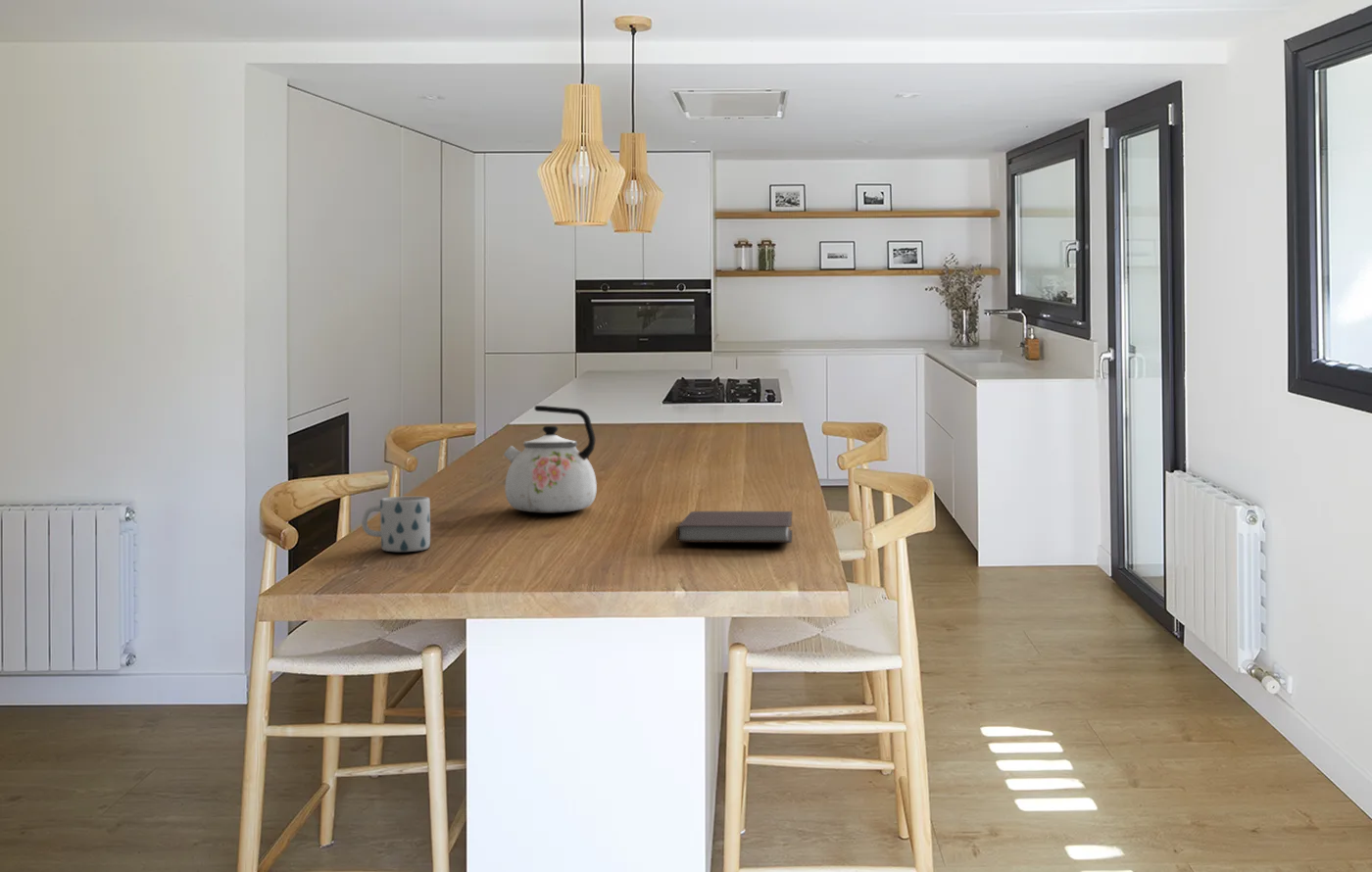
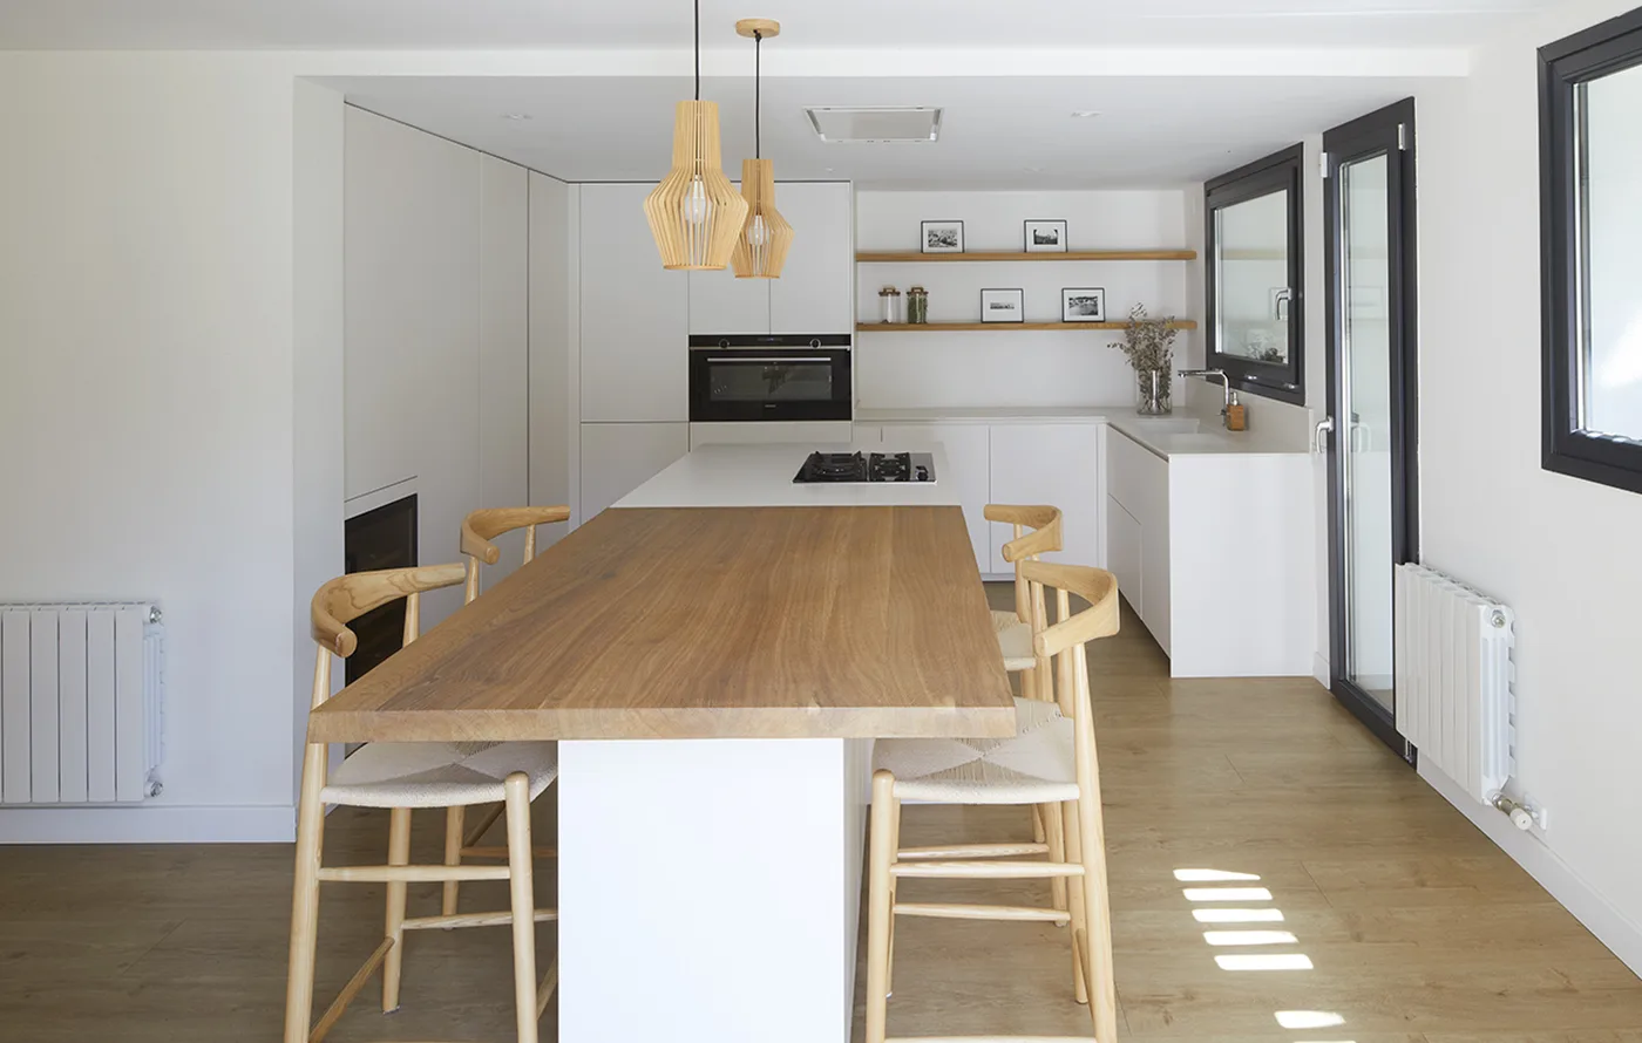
- kettle (549, 458)
- notebook (737, 525)
- mug (396, 523)
